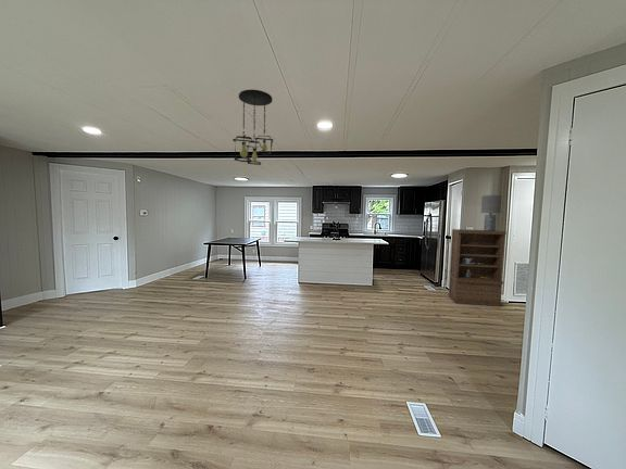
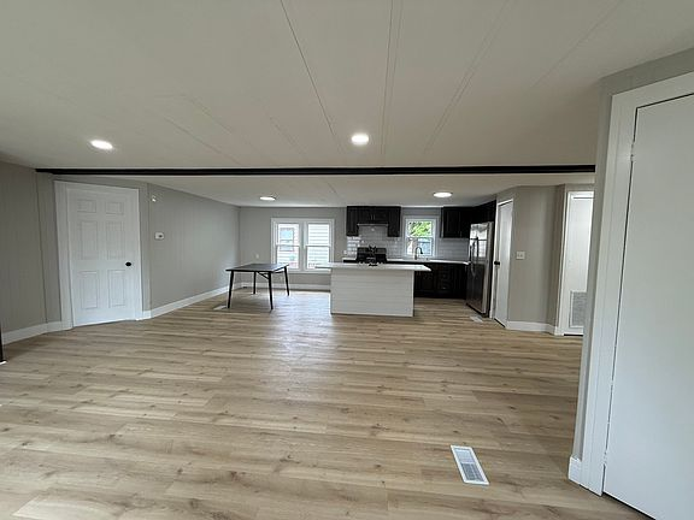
- lamp (490, 213)
- ceiling light fixture (254, 134)
- bookshelf (475, 266)
